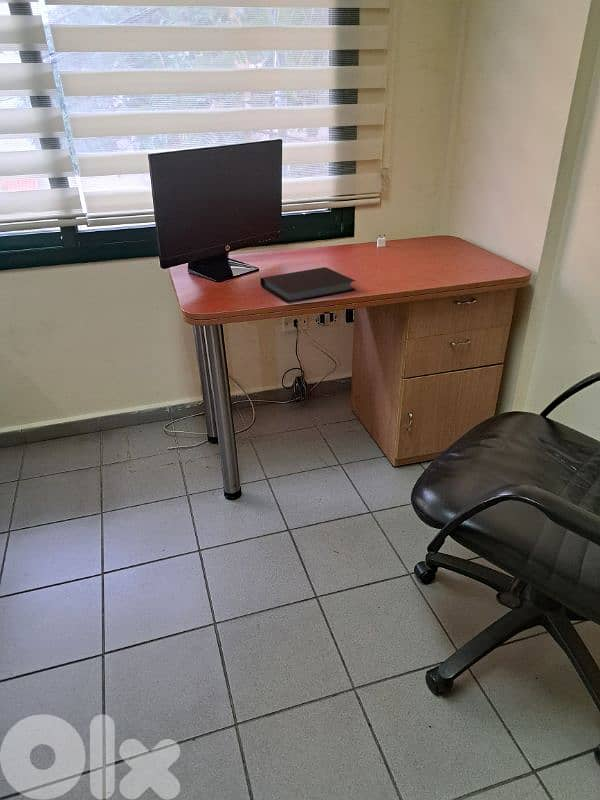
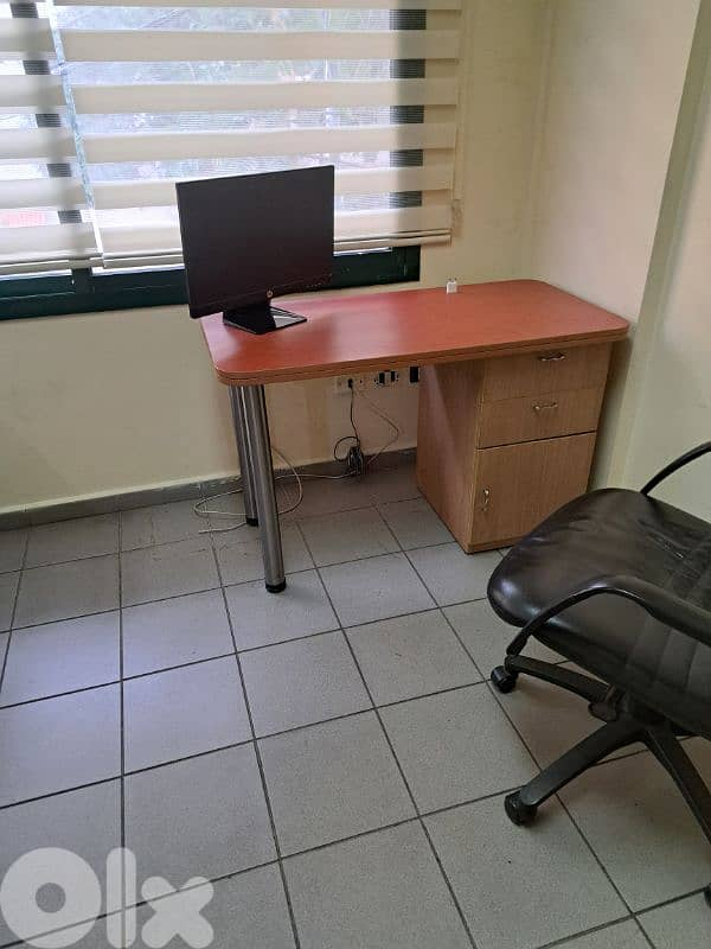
- notebook (307, 283)
